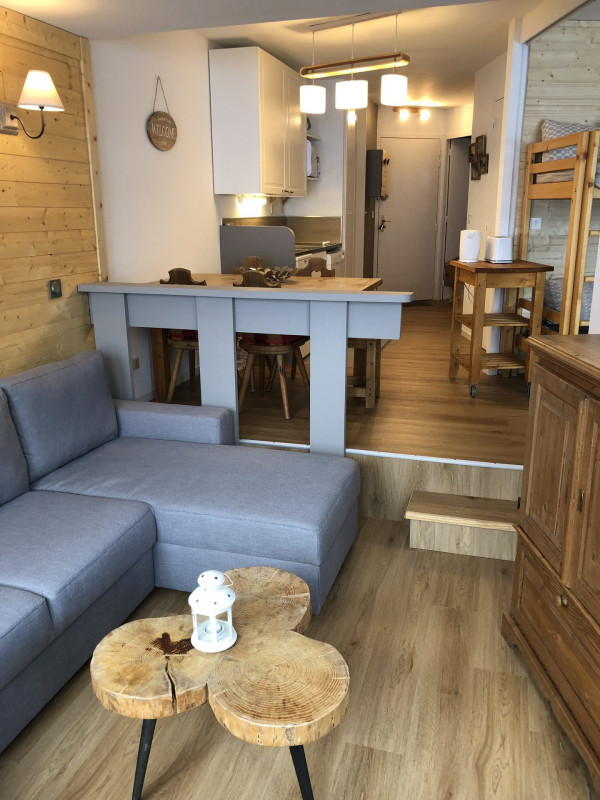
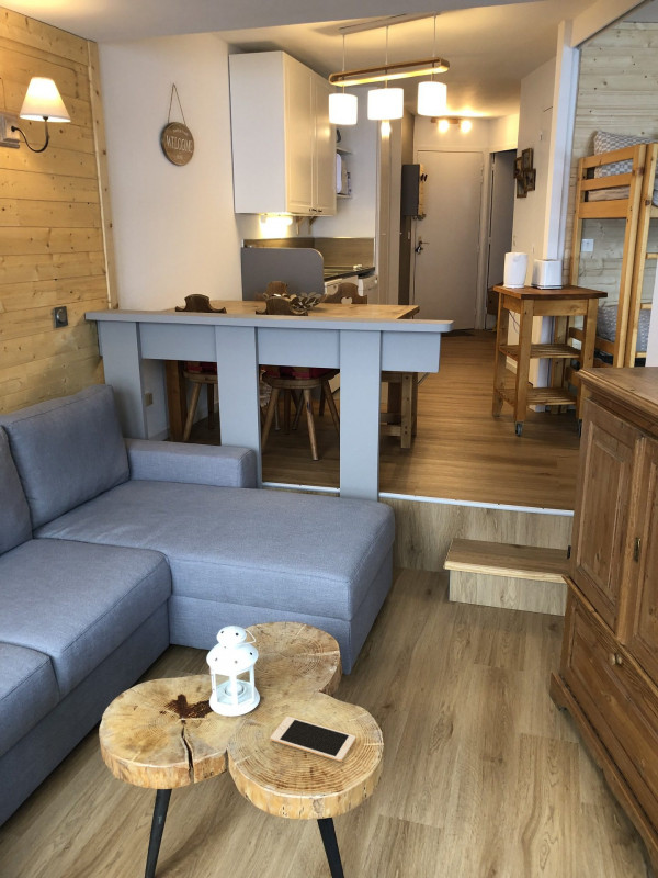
+ cell phone (313, 738)
